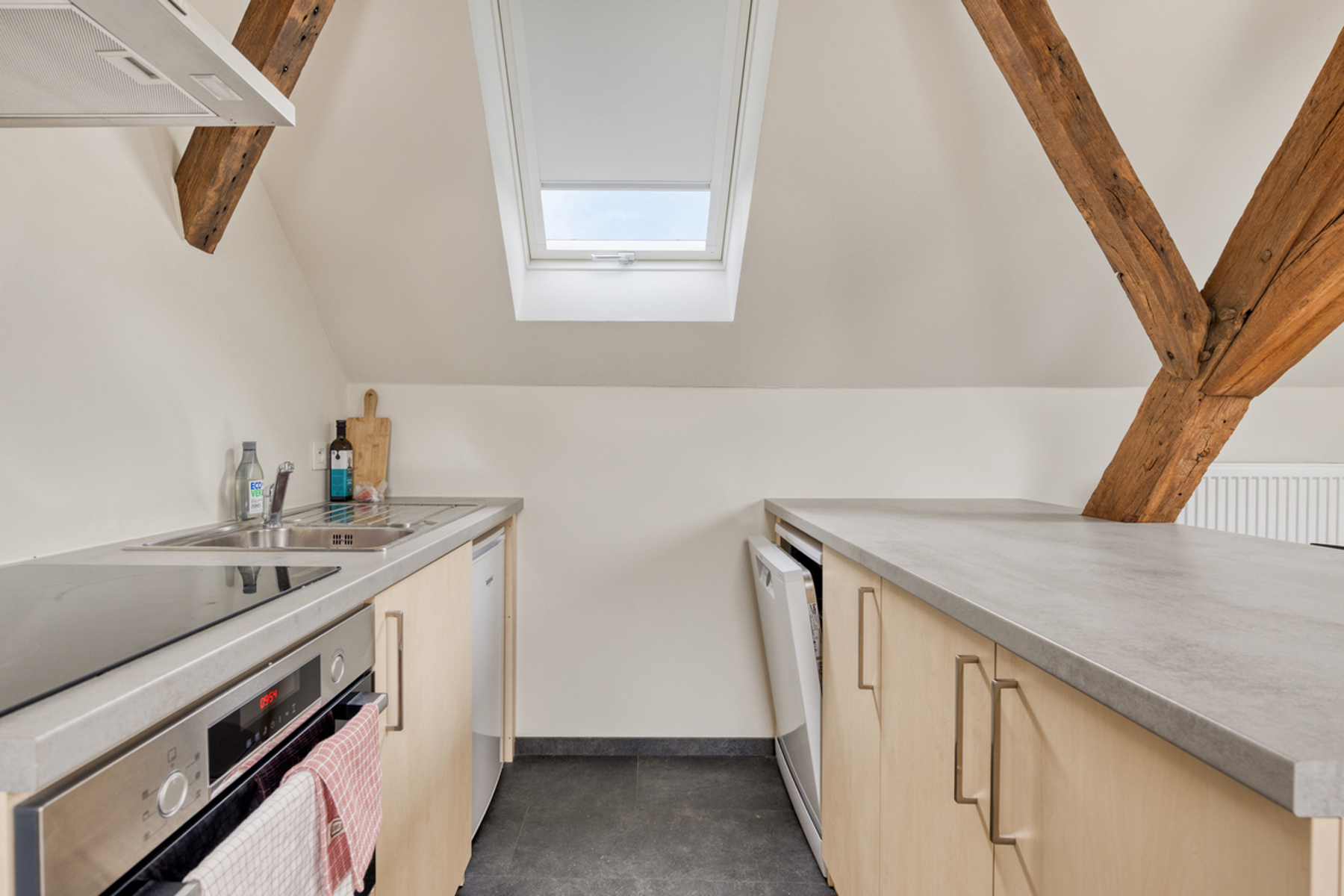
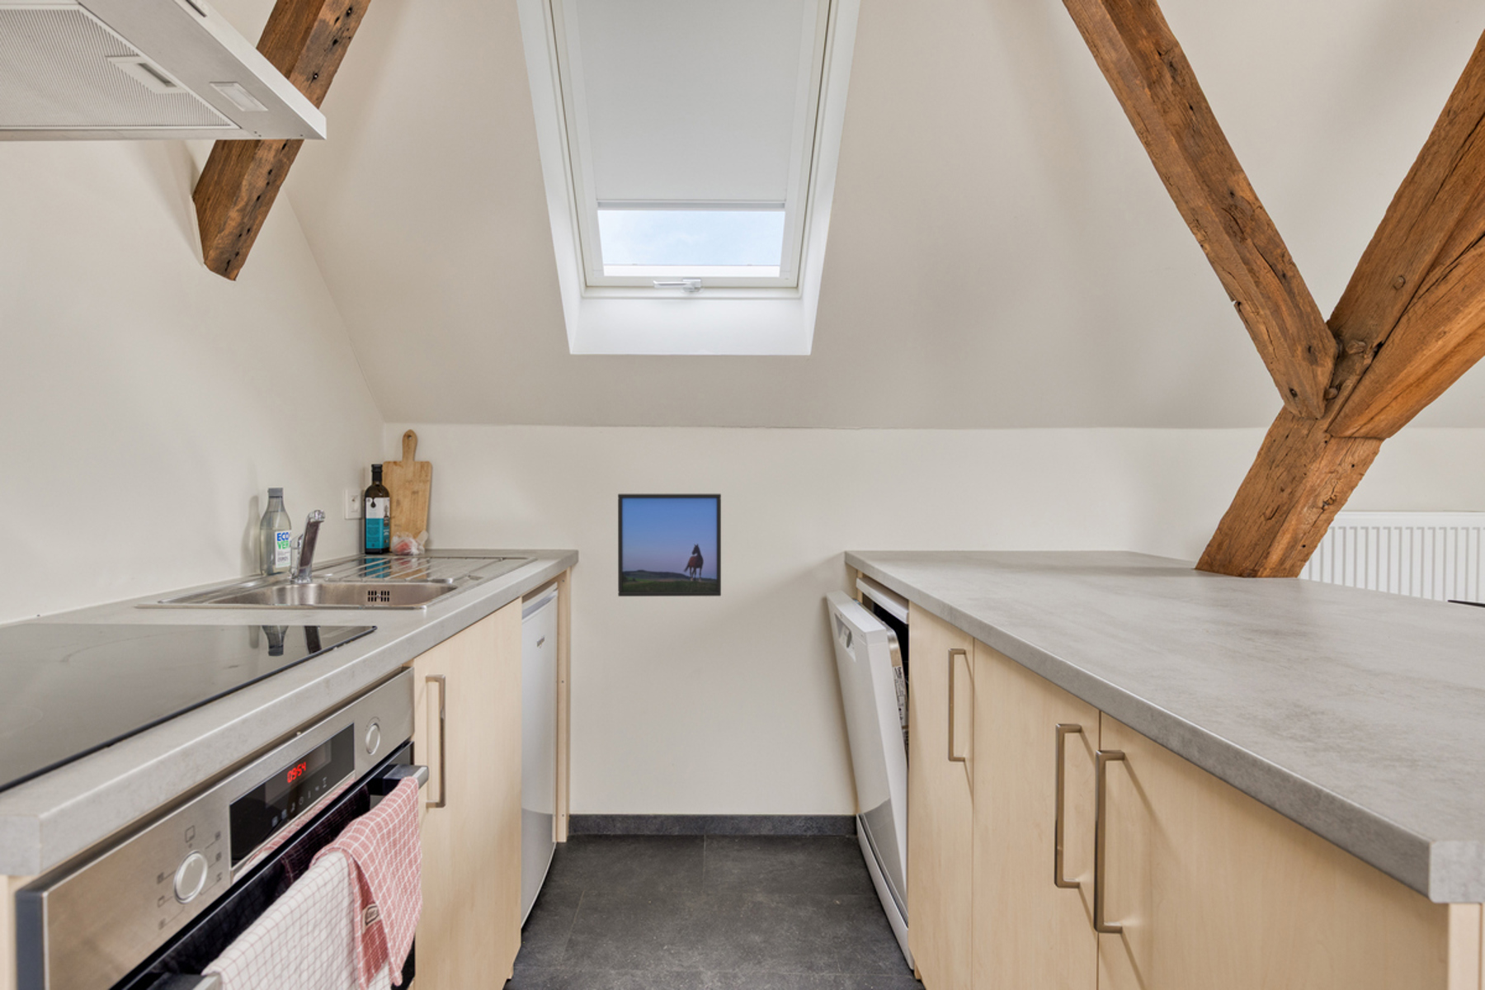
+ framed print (670, 545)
